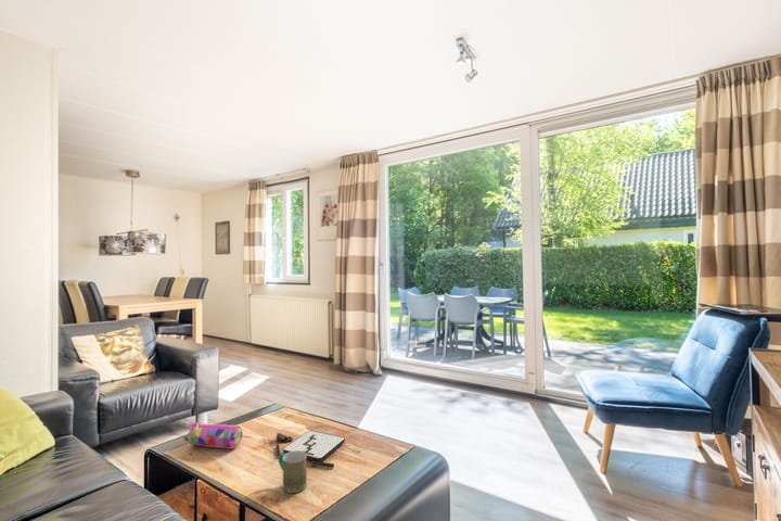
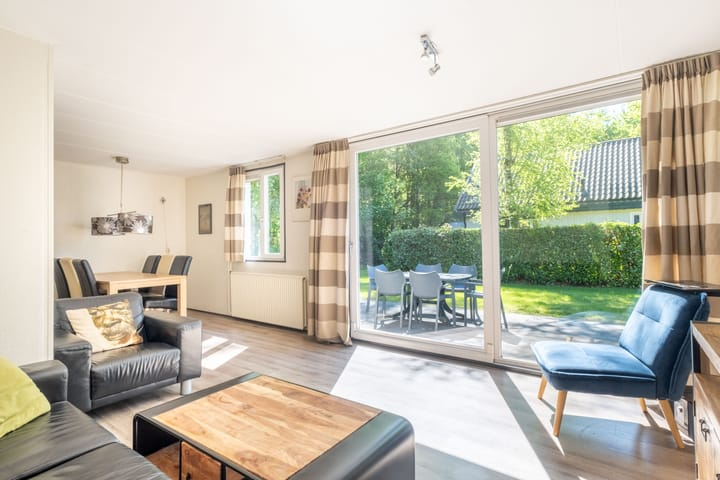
- pencil case (214, 434)
- board game (309, 443)
- mug (291, 469)
